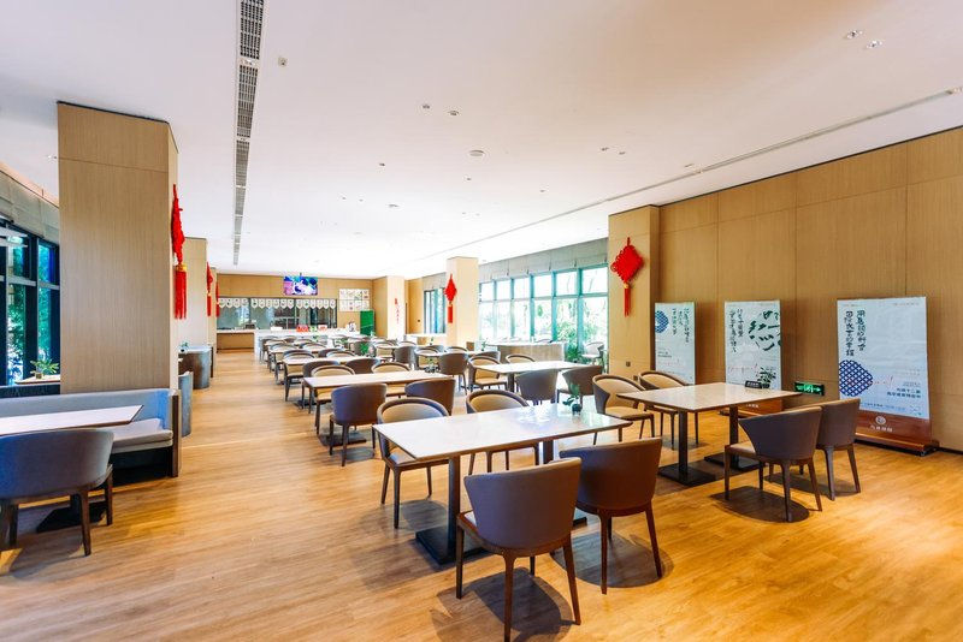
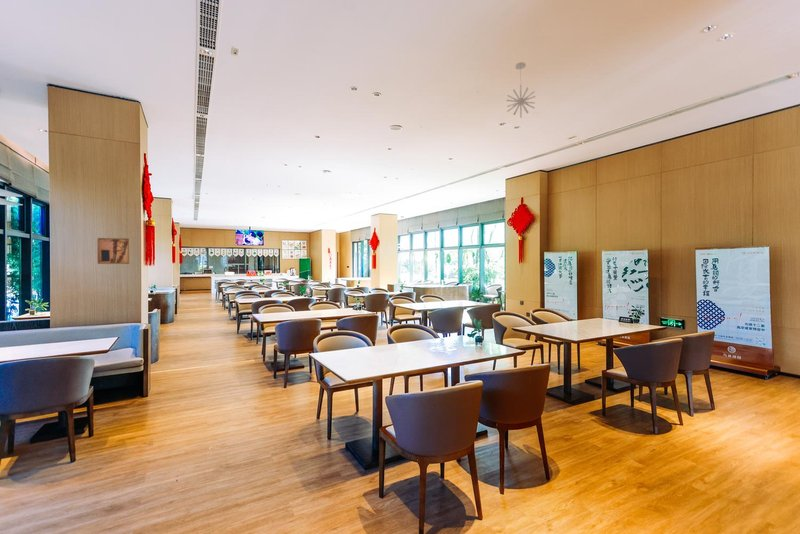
+ wall art (113, 251)
+ pendant light (520, 90)
